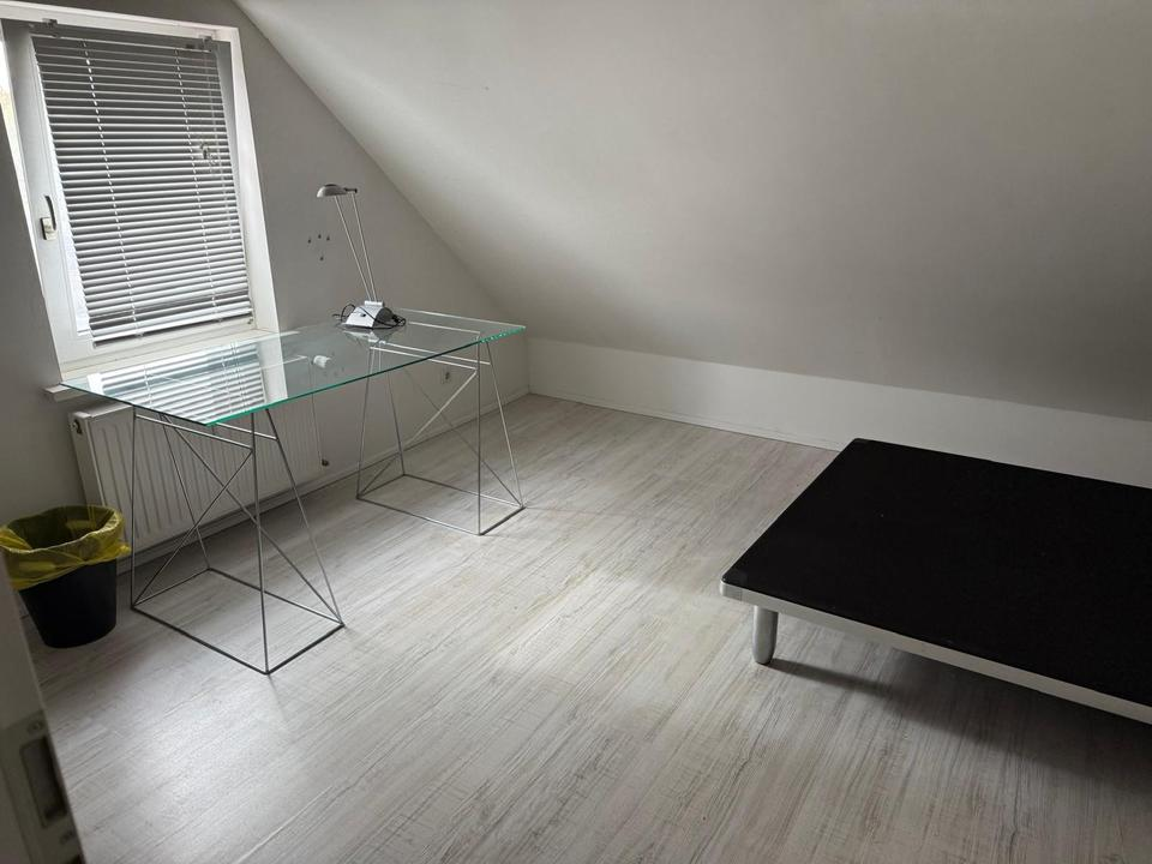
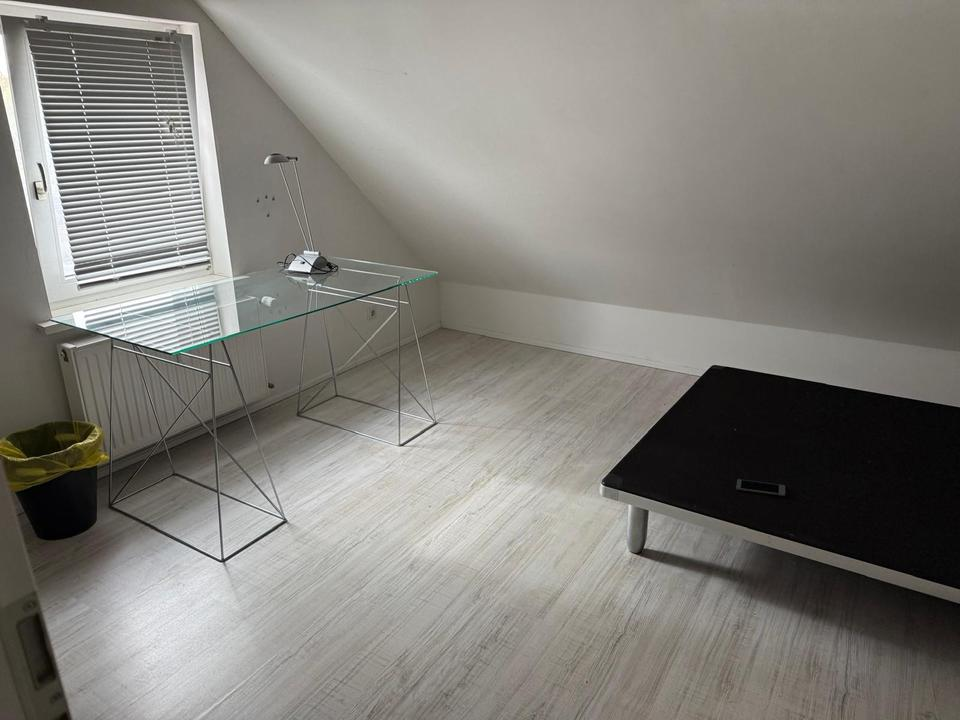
+ cell phone (760, 487)
